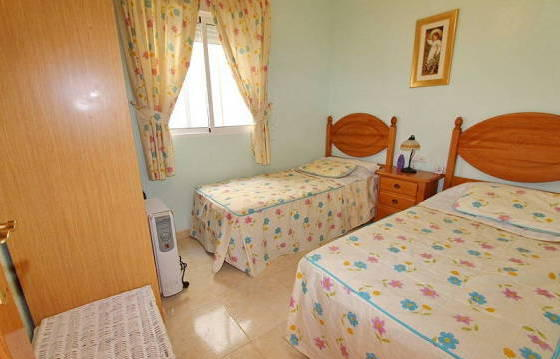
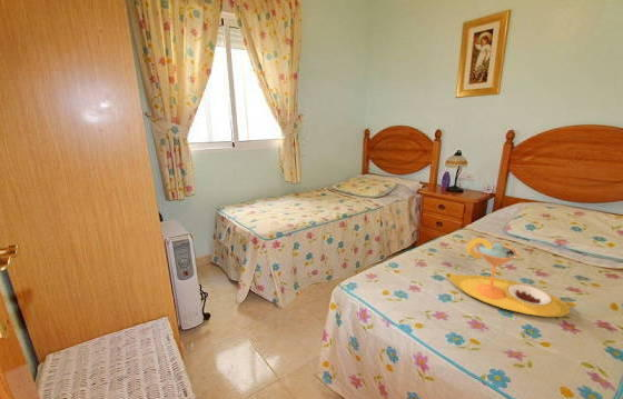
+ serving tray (505, 262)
